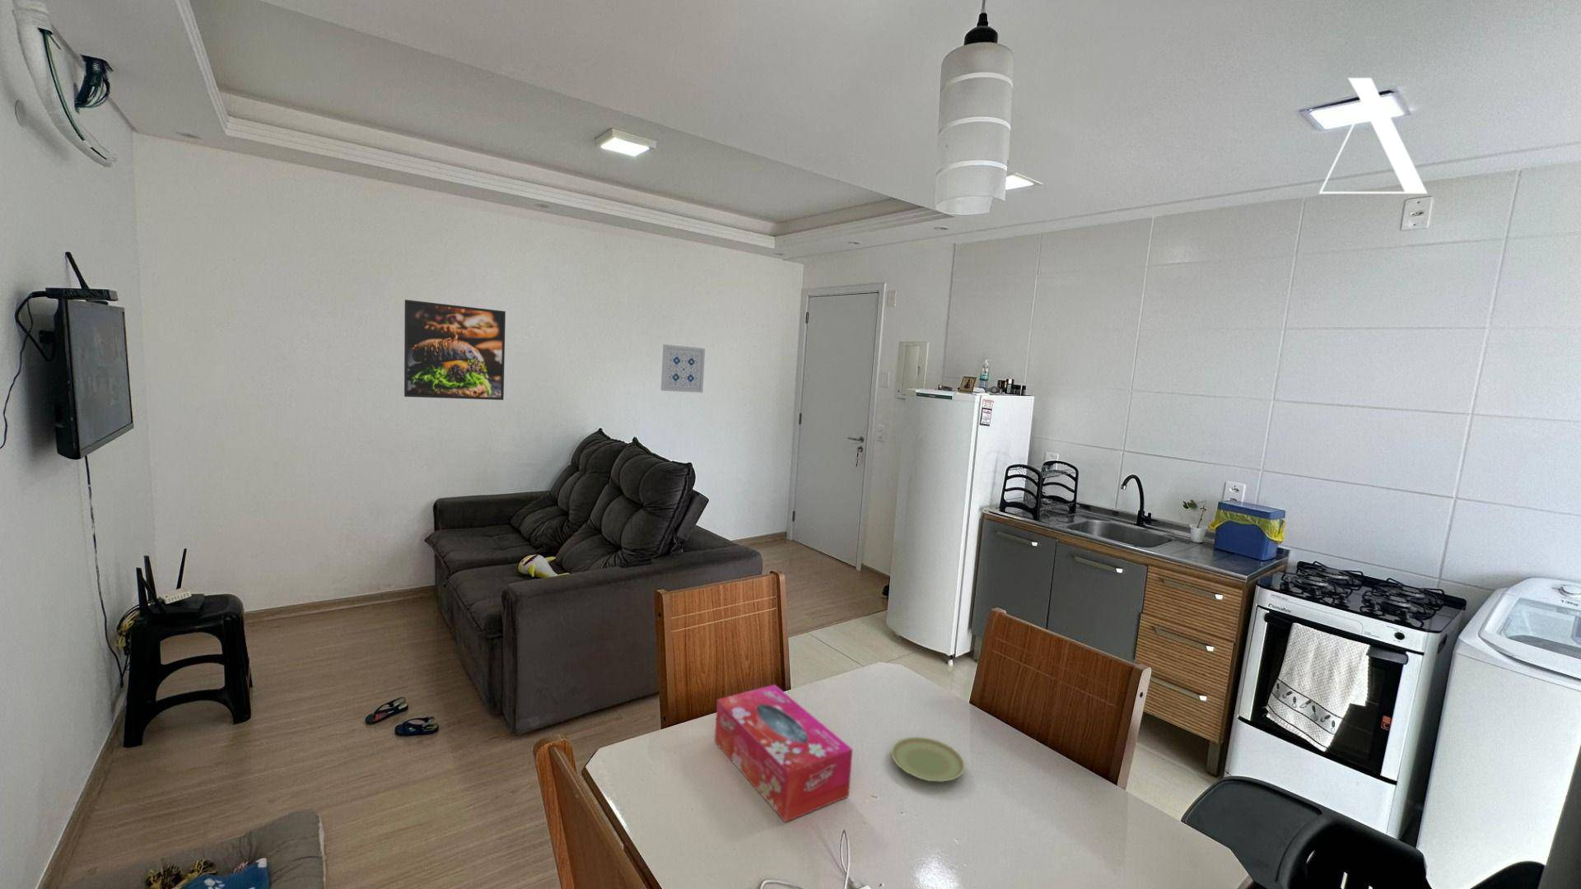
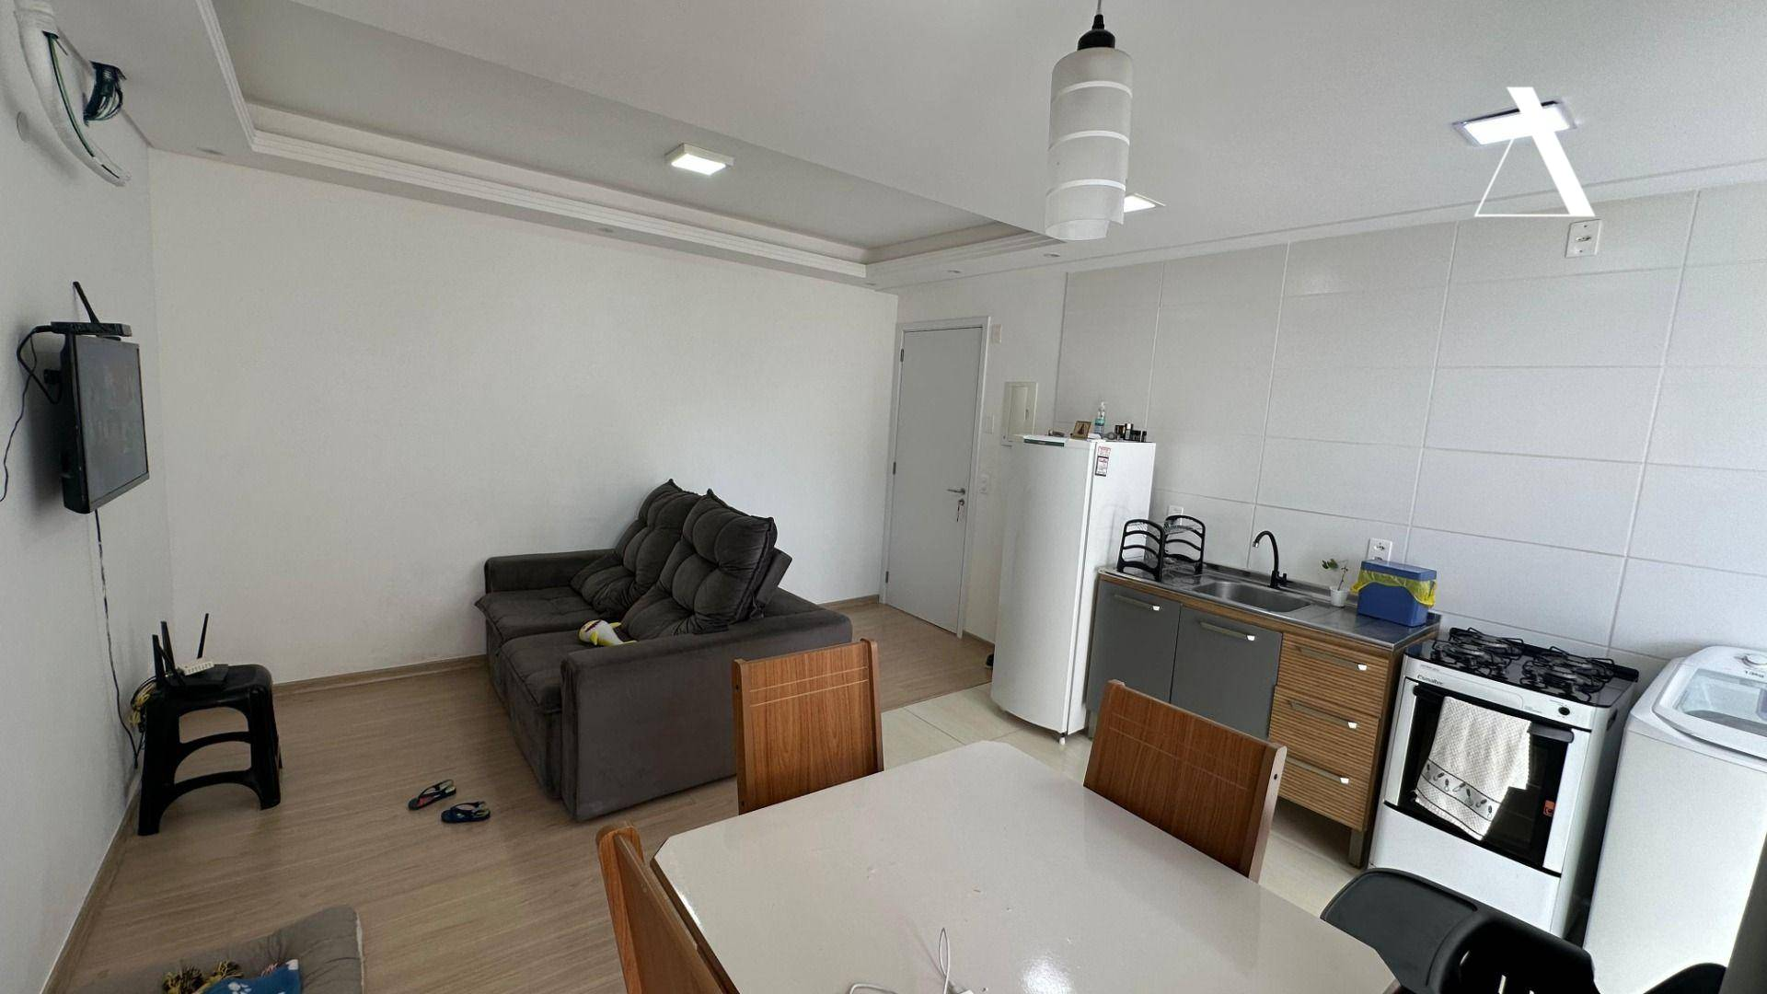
- wall art (683, 369)
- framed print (456, 353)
- tissue box (779, 745)
- plate (927, 761)
